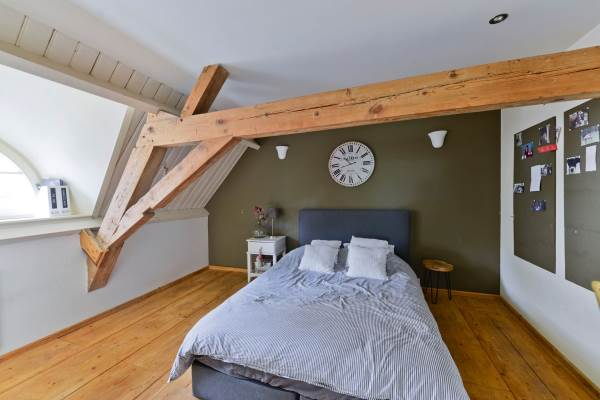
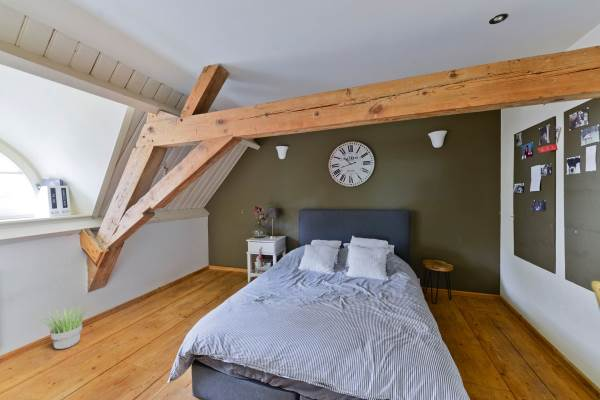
+ potted plant (66, 328)
